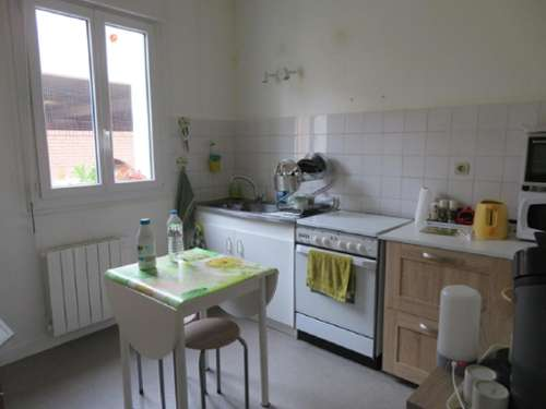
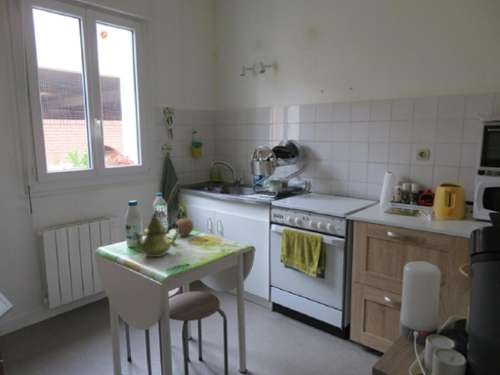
+ fruit (184, 226)
+ teapot (156, 231)
